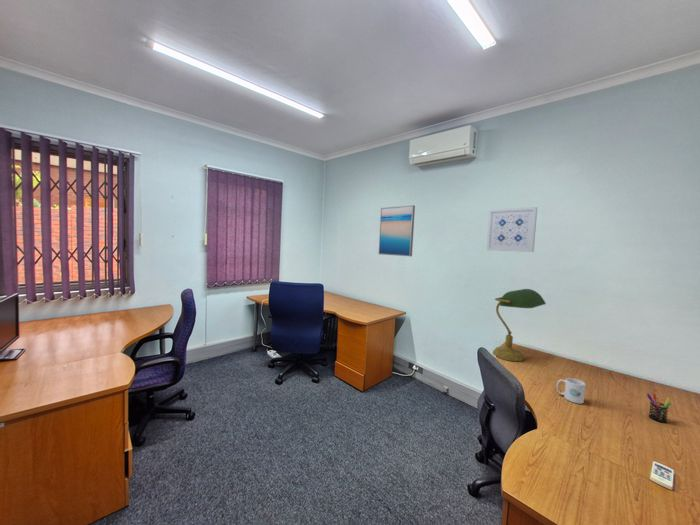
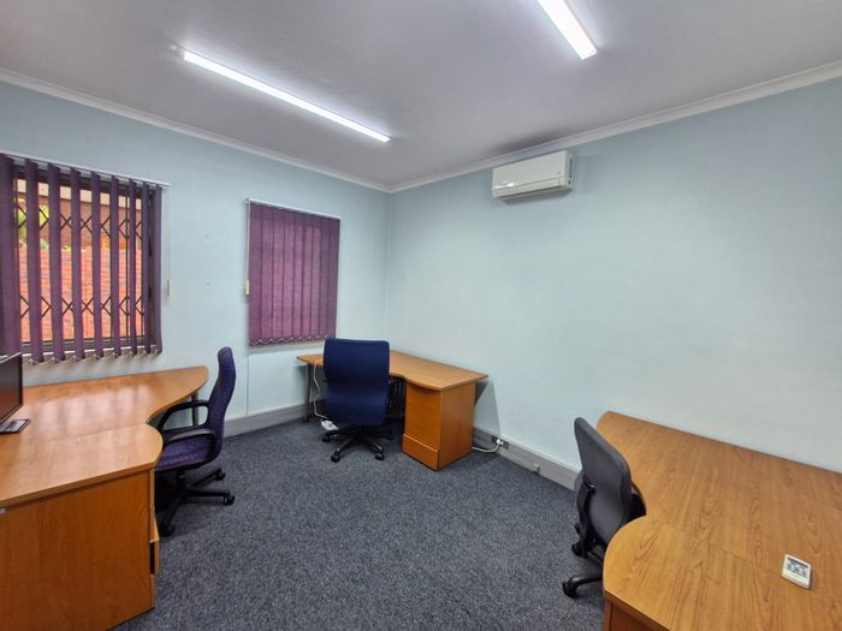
- wall art (395, 231)
- wall art (510, 230)
- desk lamp (507, 326)
- pen holder (659, 407)
- mug (570, 389)
